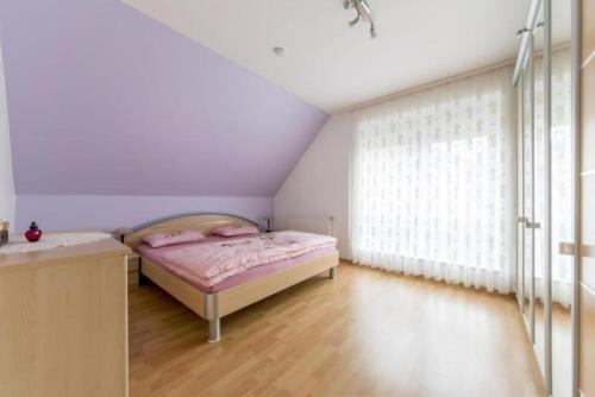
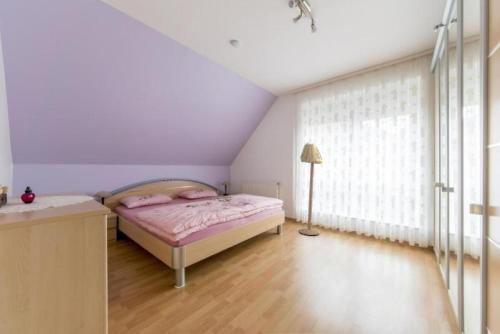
+ floor lamp (311, 186)
